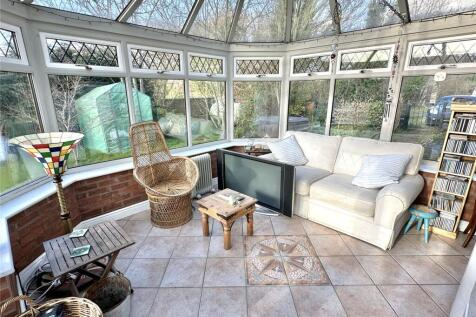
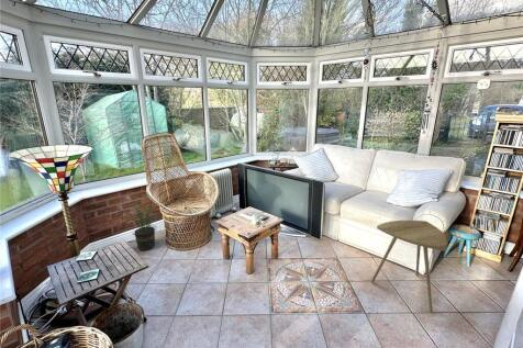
+ side table (416, 258)
+ potted plant (142, 222)
